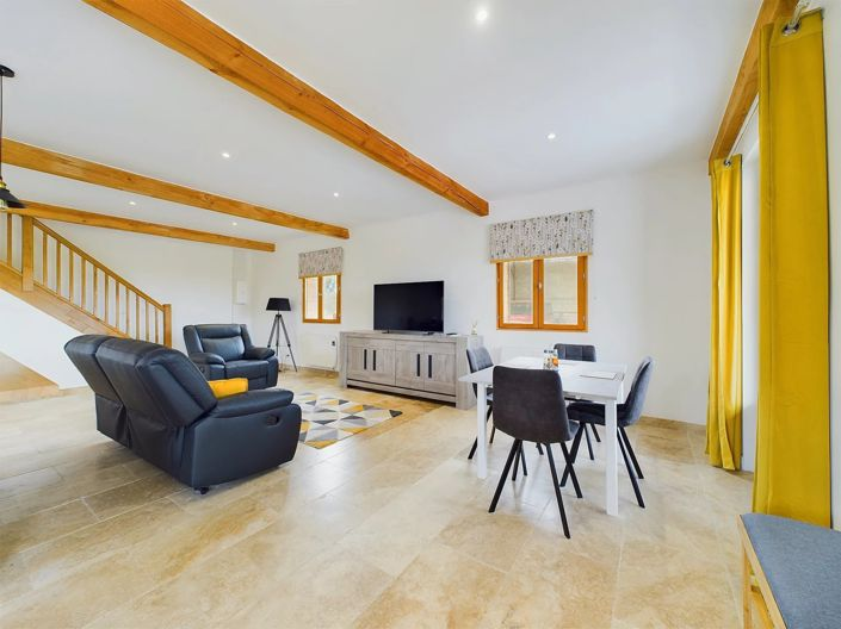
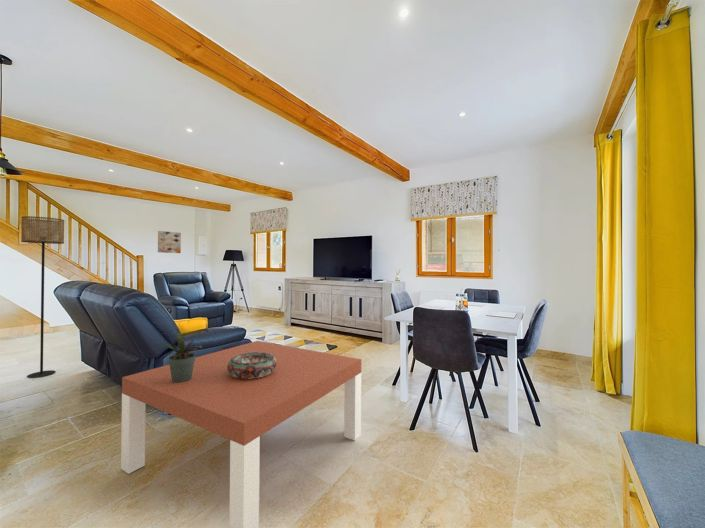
+ decorative bowl (252, 364)
+ wall art (169, 242)
+ potted plant (184, 355)
+ floor lamp (42, 296)
+ coffee table (252, 408)
